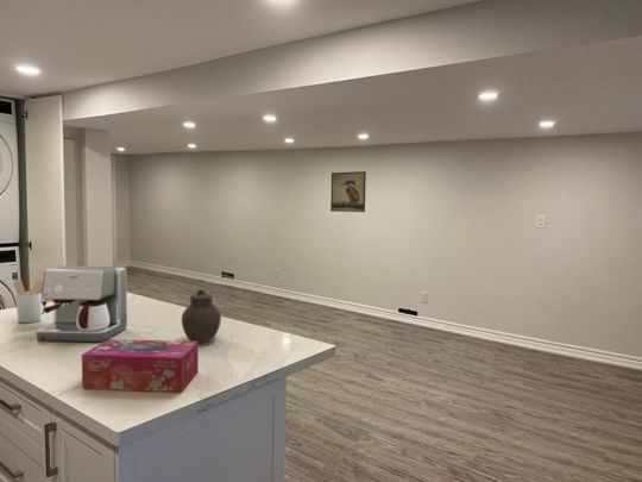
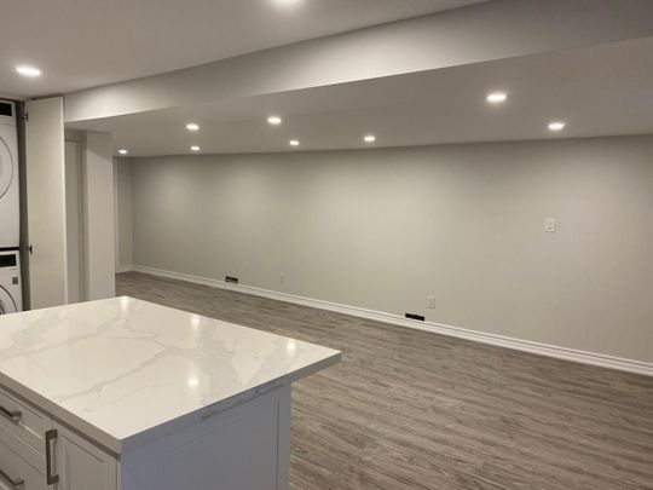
- coffee maker (82, 301)
- utensil holder (33, 299)
- jar (201, 314)
- tissue box (143, 363)
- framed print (347, 192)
